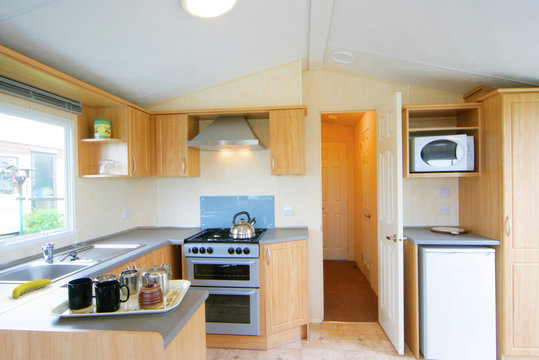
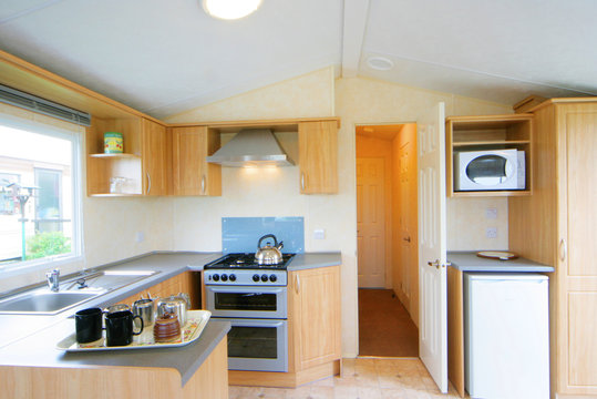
- banana (33, 286)
